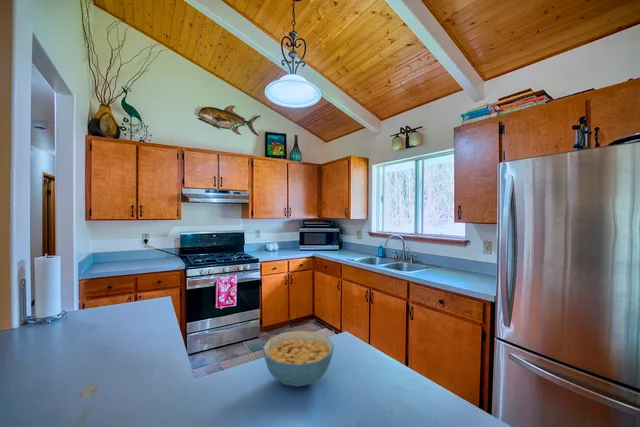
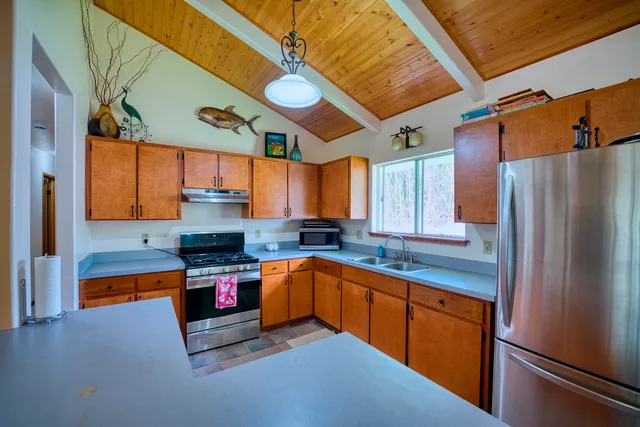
- cereal bowl (298, 362)
